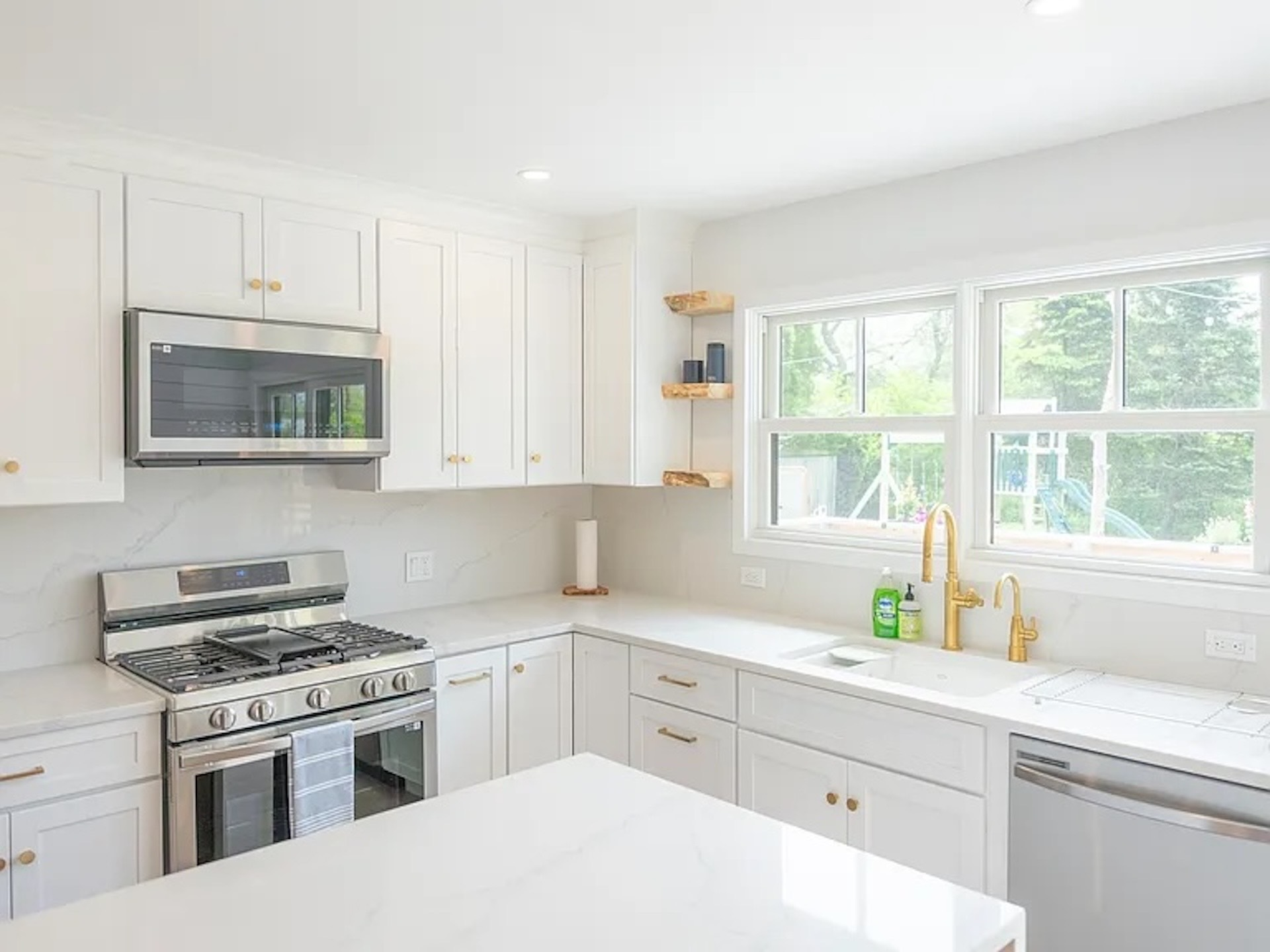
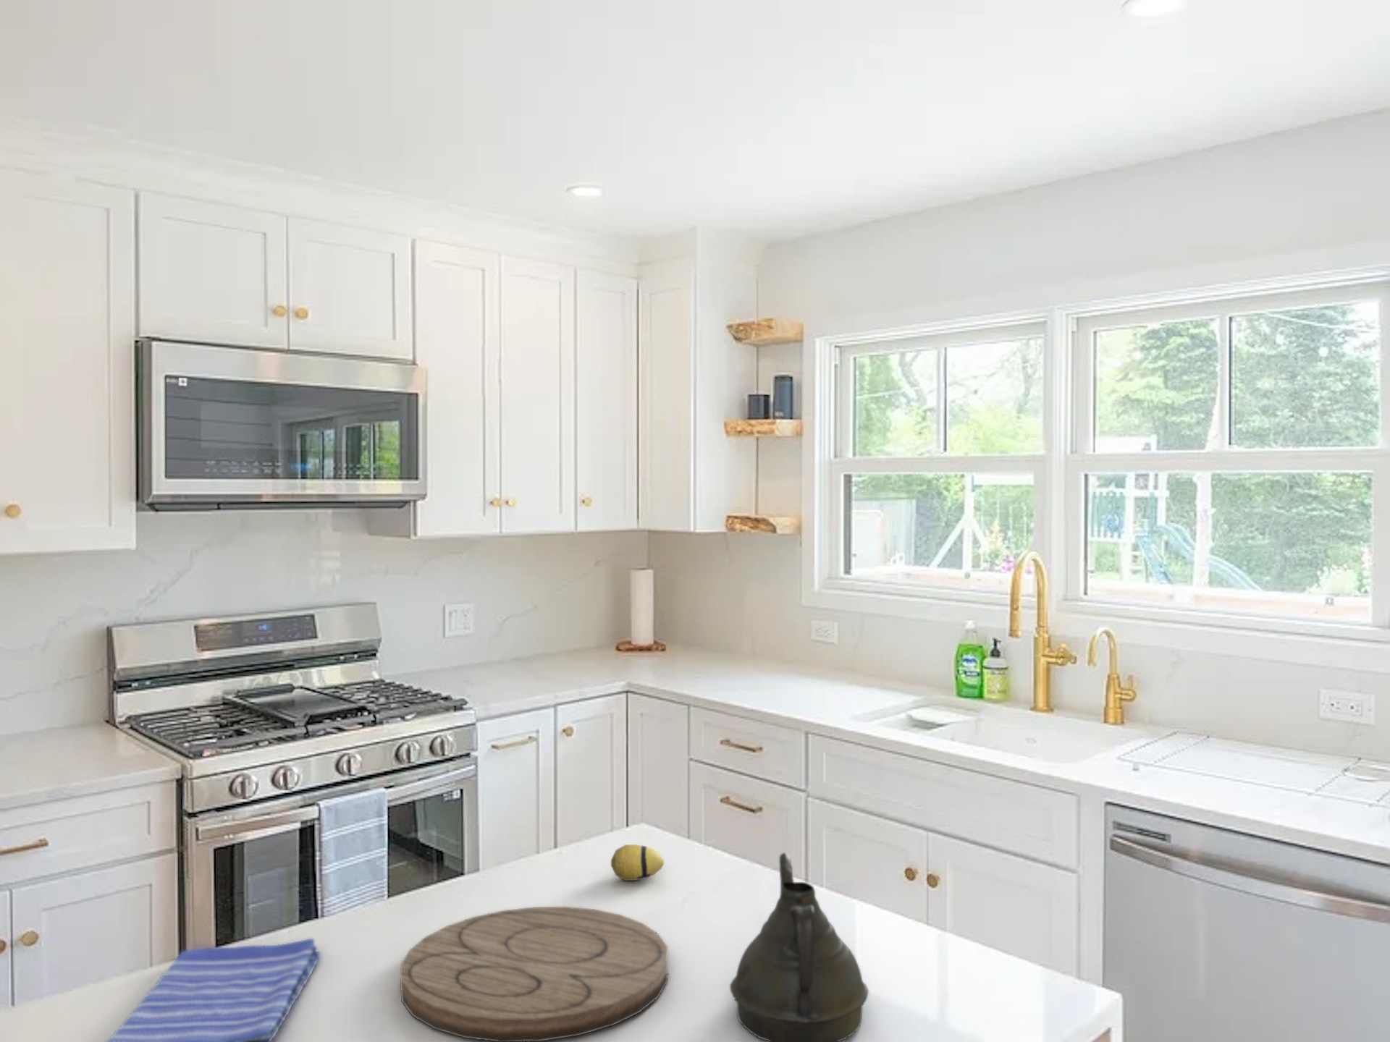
+ dish towel (221, 992)
+ cutting board (536, 965)
+ decorative egg (637, 861)
+ teapot (797, 940)
